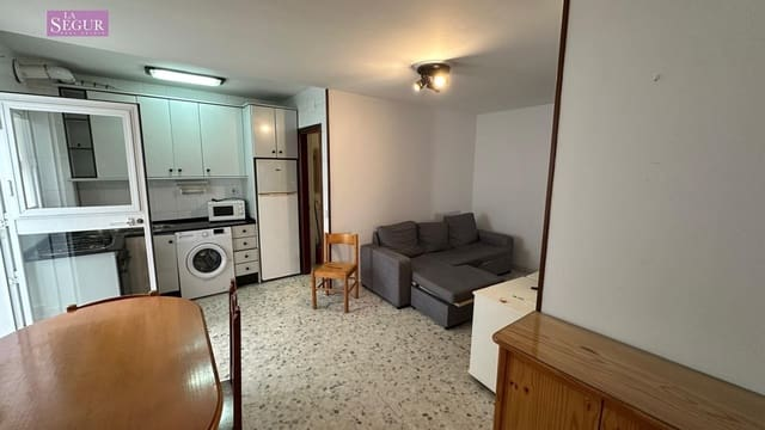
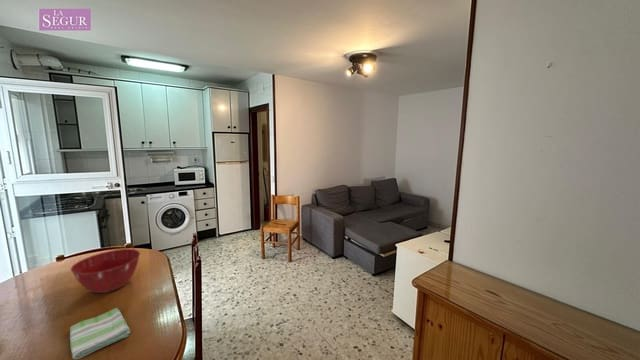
+ dish towel (99, 329)
+ mixing bowl (109, 272)
